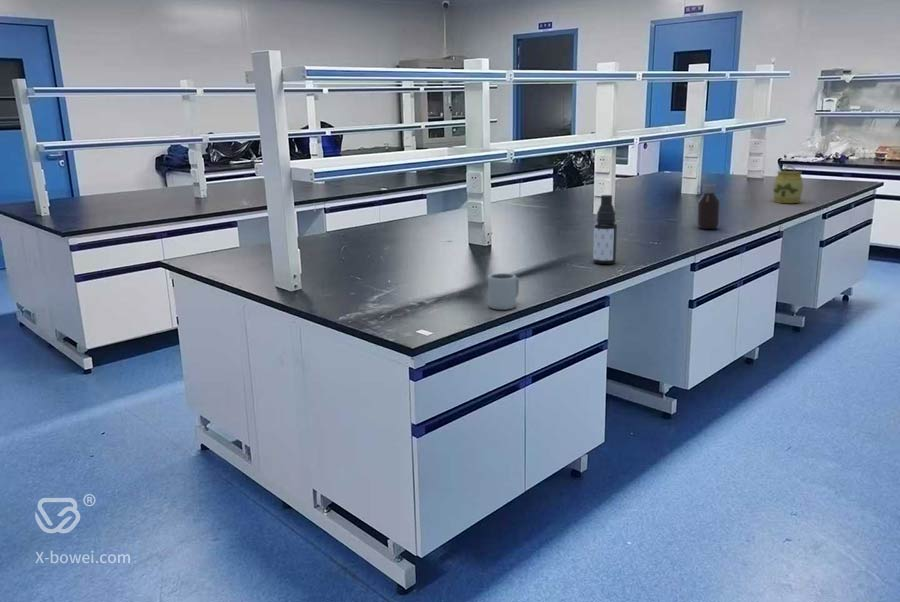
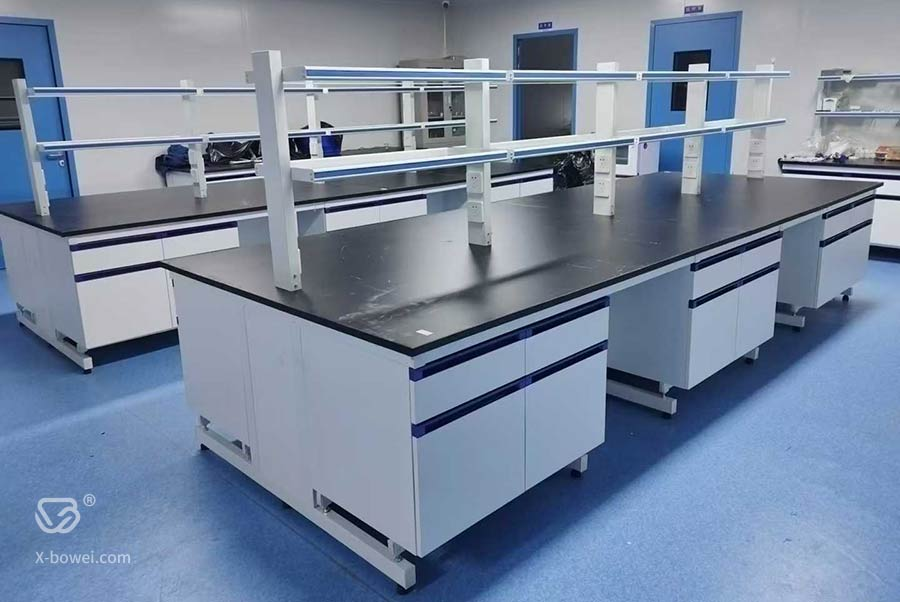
- cup (505, 290)
- spray bottle (605, 229)
- jar (788, 183)
- bottle (709, 206)
